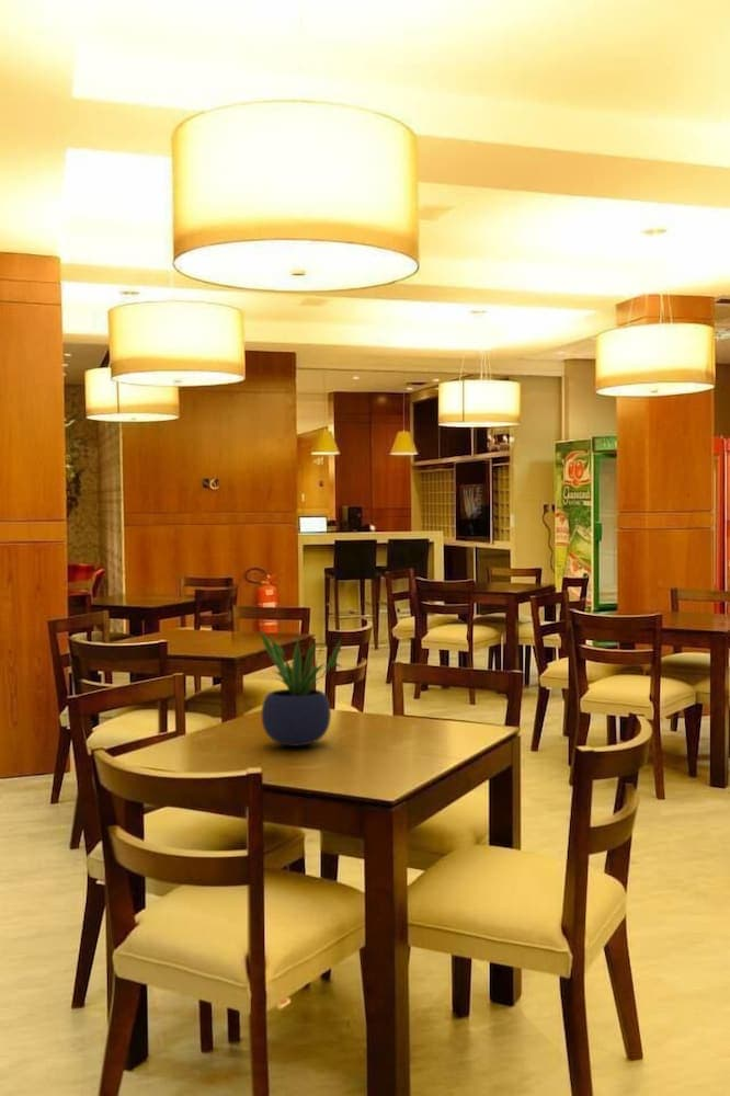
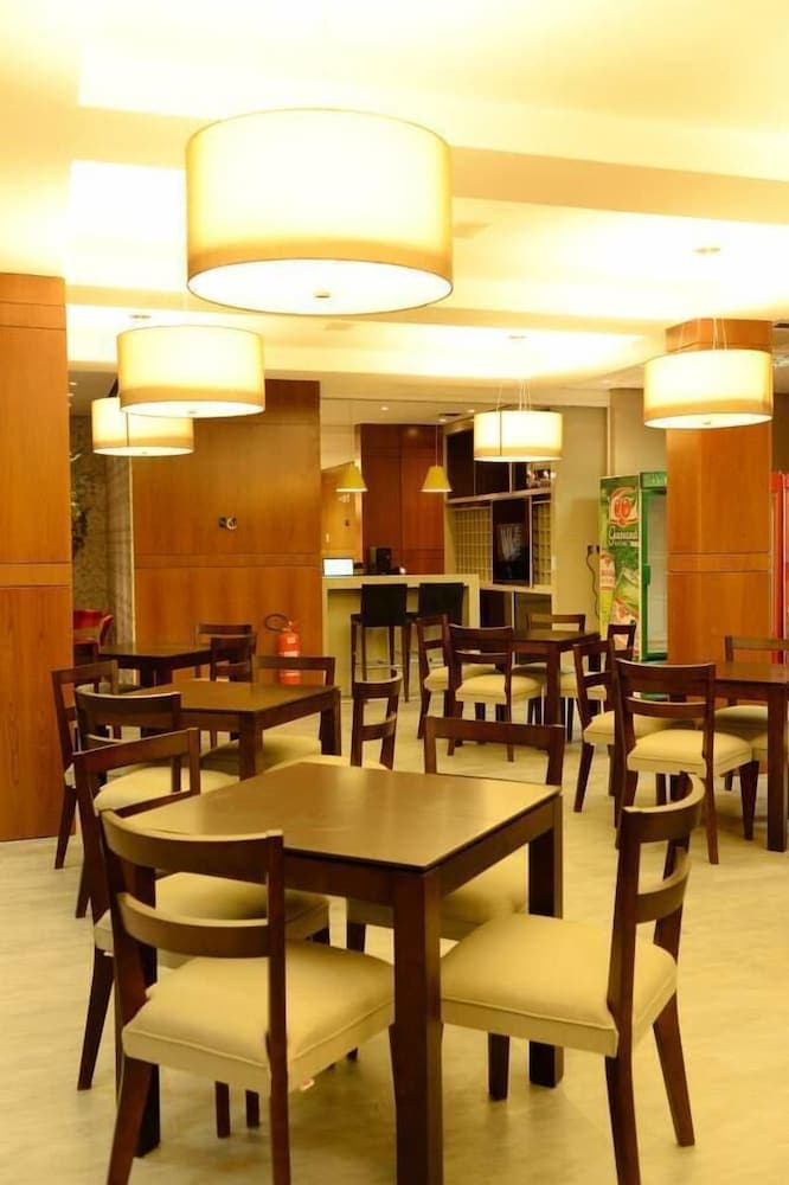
- potted plant (296, 685)
